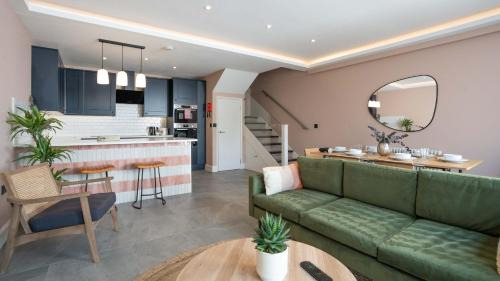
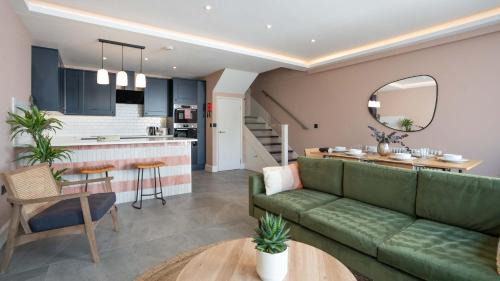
- remote control (315, 271)
